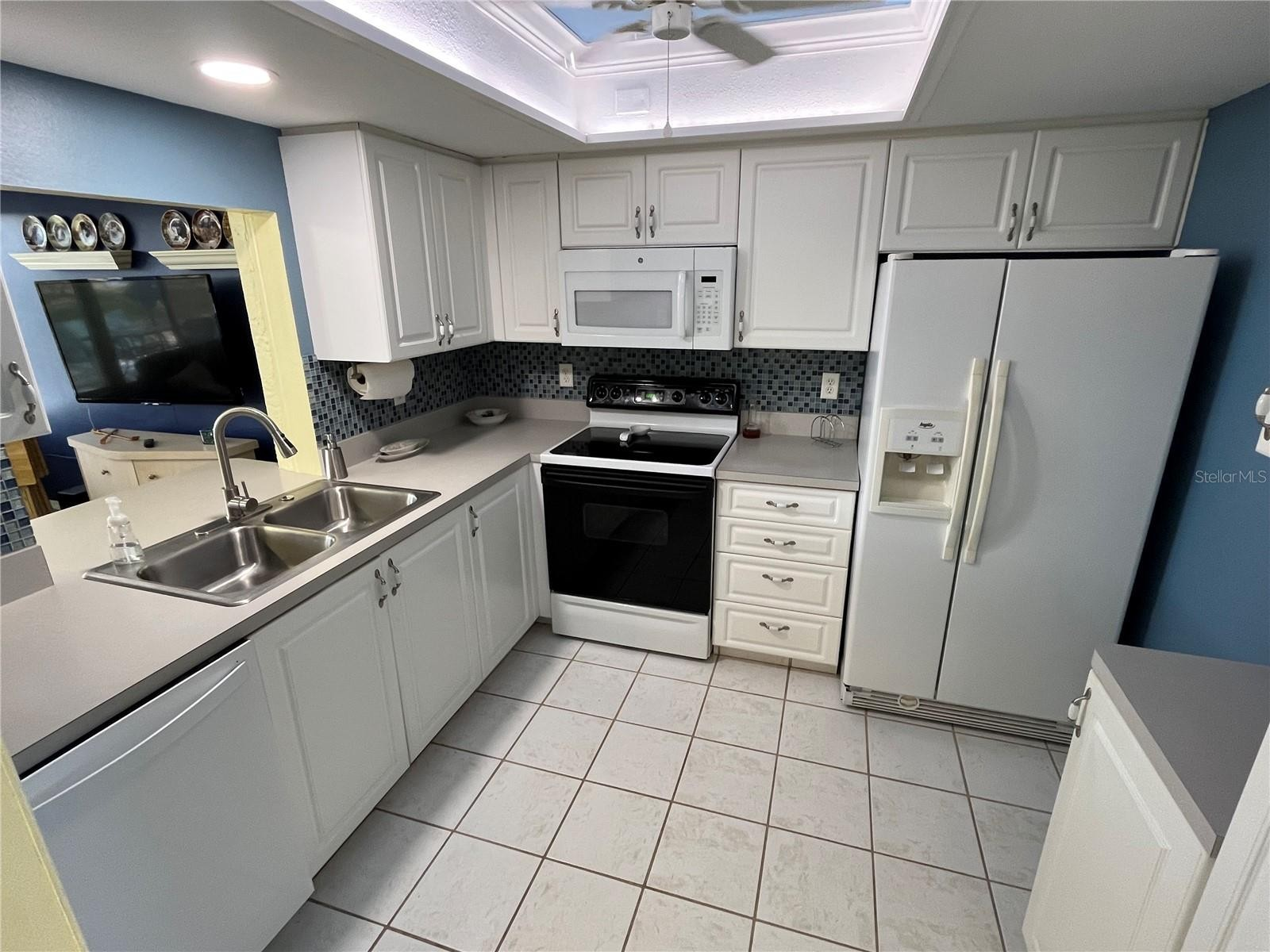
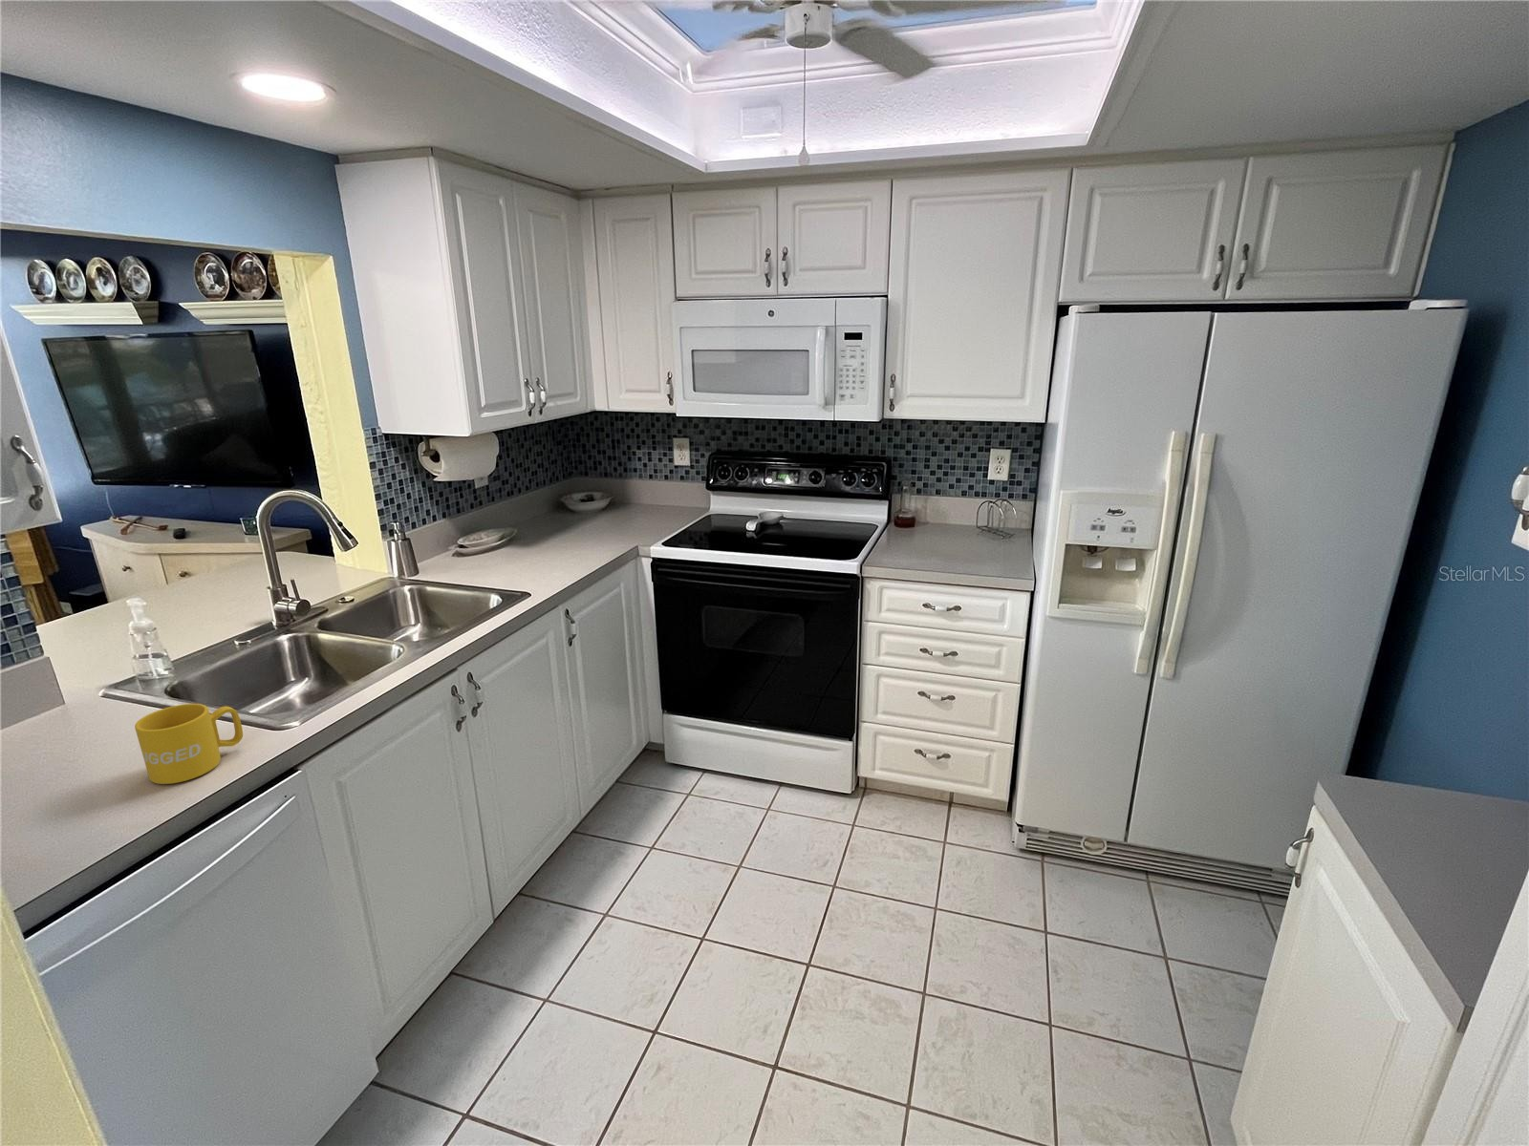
+ mug (193, 737)
